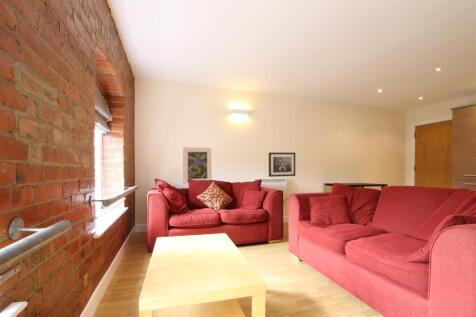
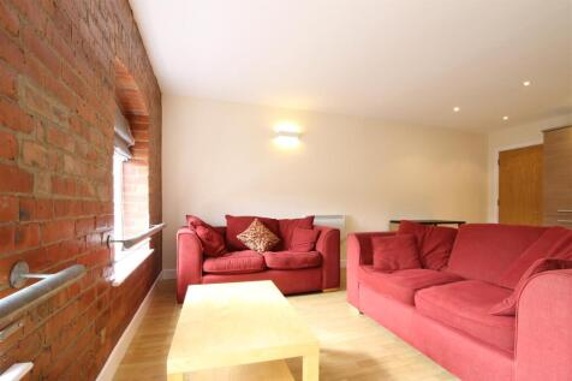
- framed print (197, 165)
- wall art (282, 164)
